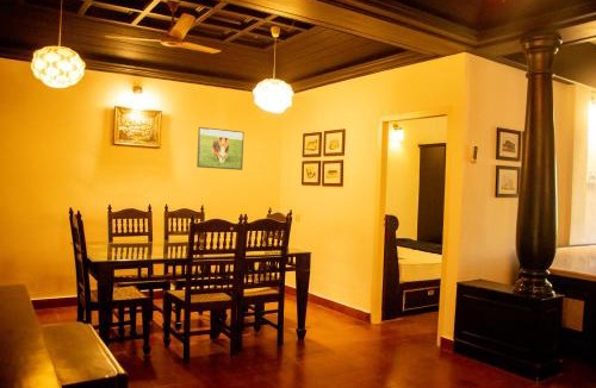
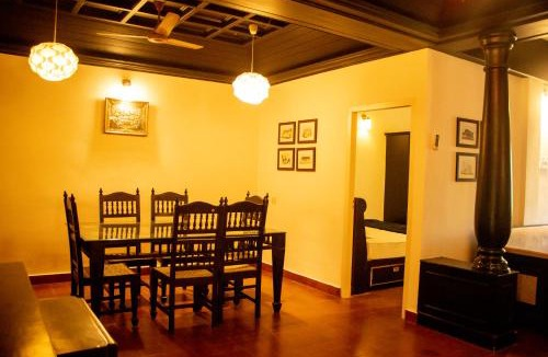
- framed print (221, 149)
